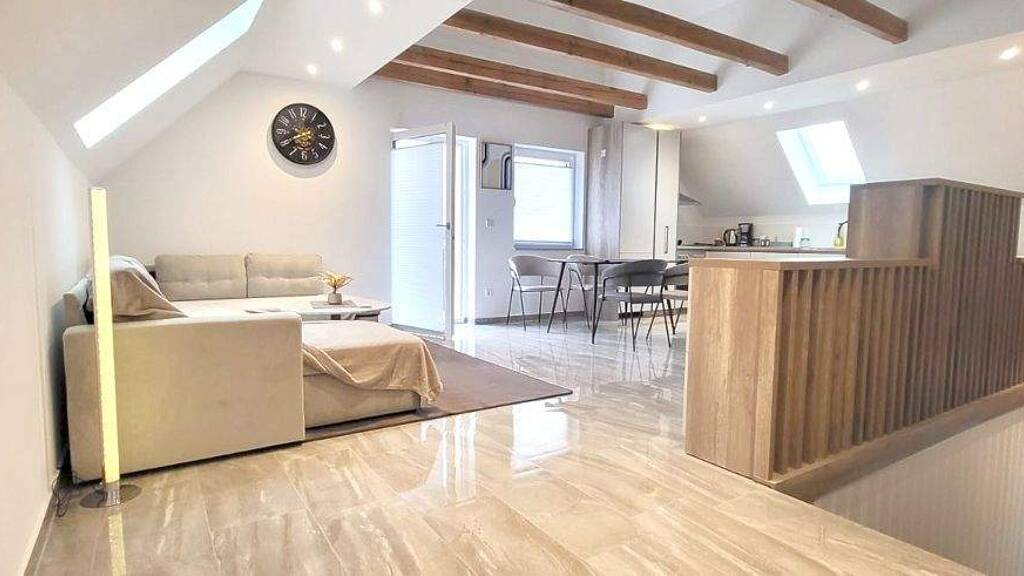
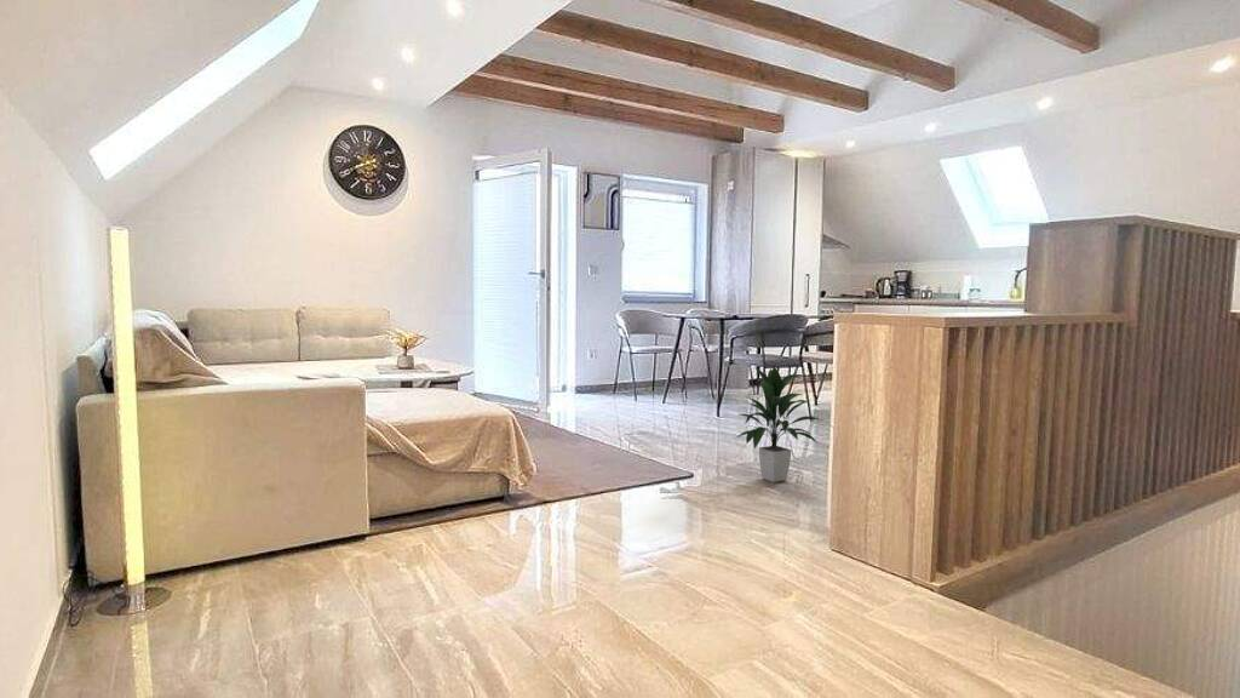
+ indoor plant (774, 420)
